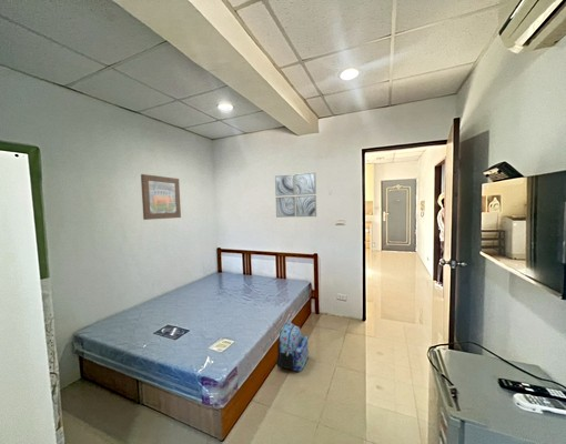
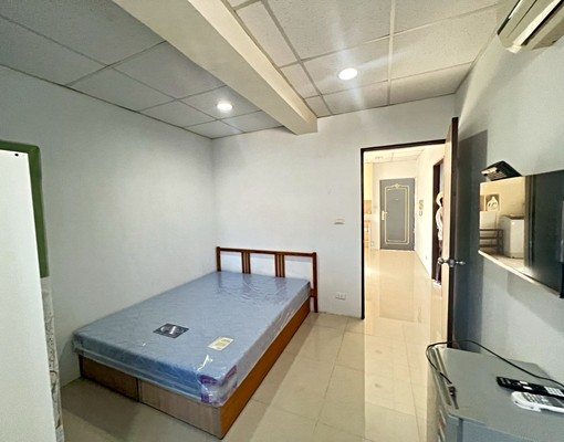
- backpack (293, 343)
- wall art (295, 194)
- wall art (162, 198)
